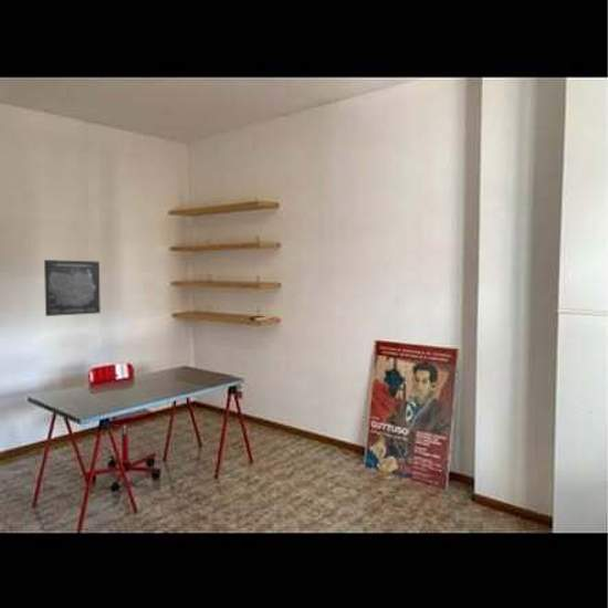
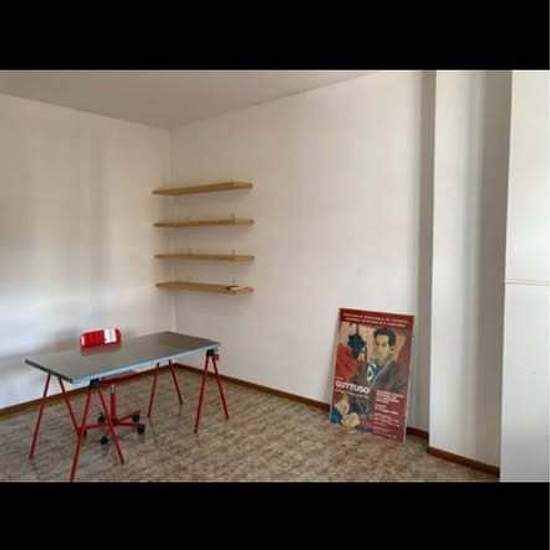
- wall art (73, 287)
